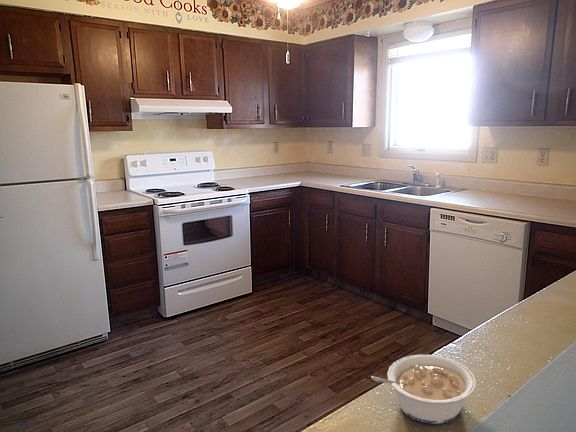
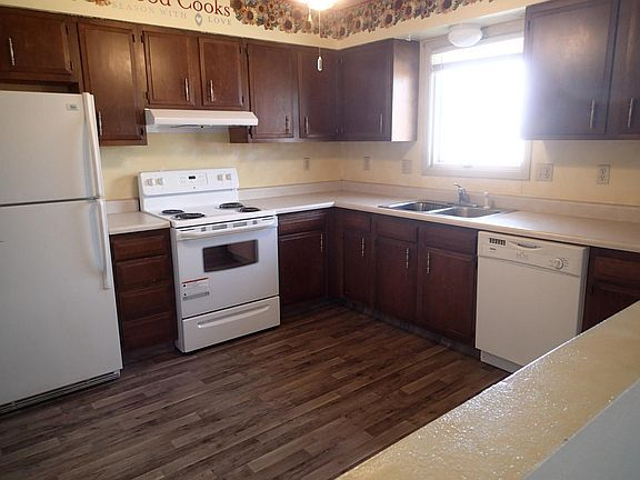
- legume (428, 389)
